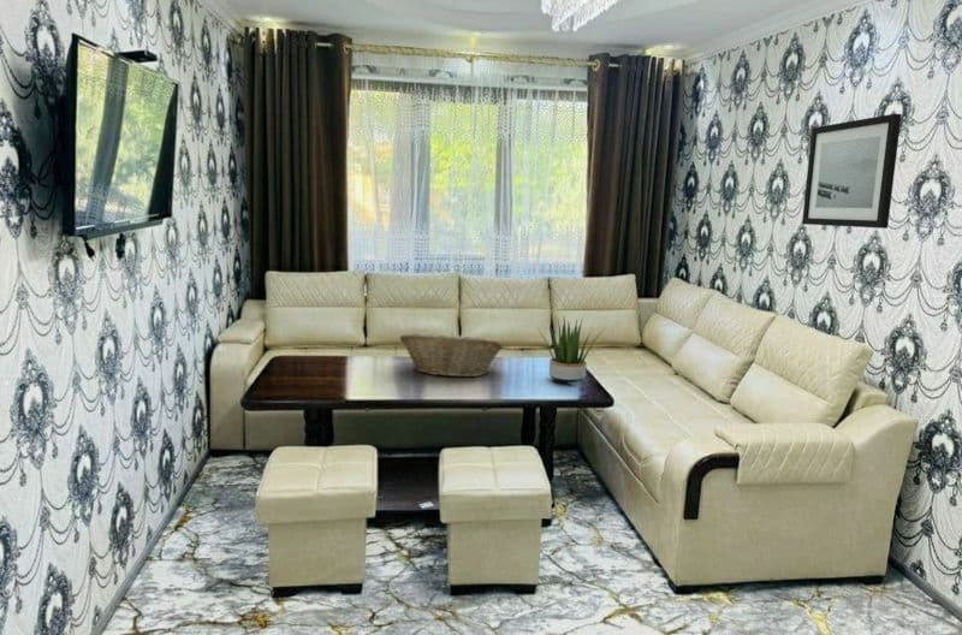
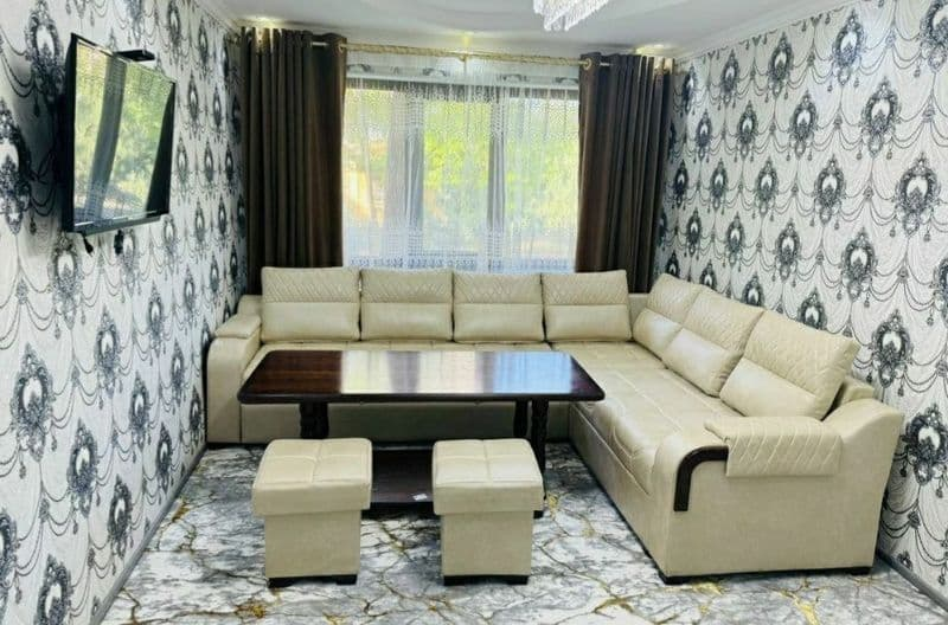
- potted plant (568, 349)
- wall art (847, 174)
- fruit basket (450, 350)
